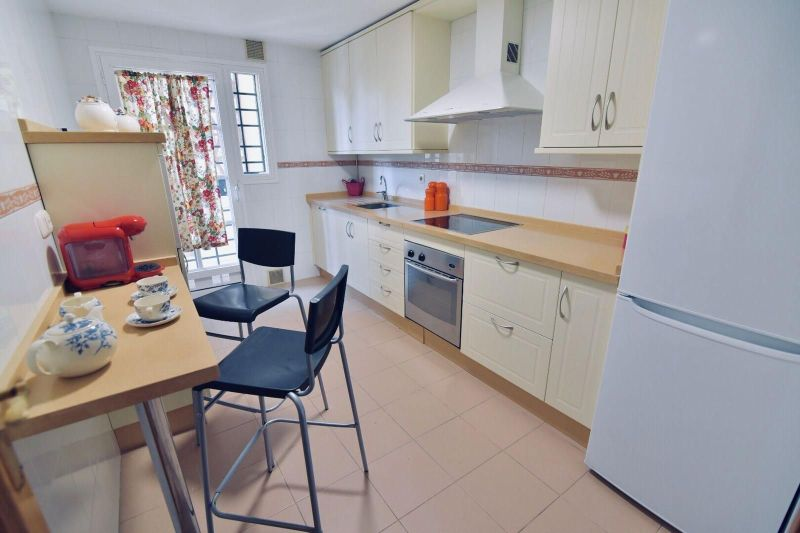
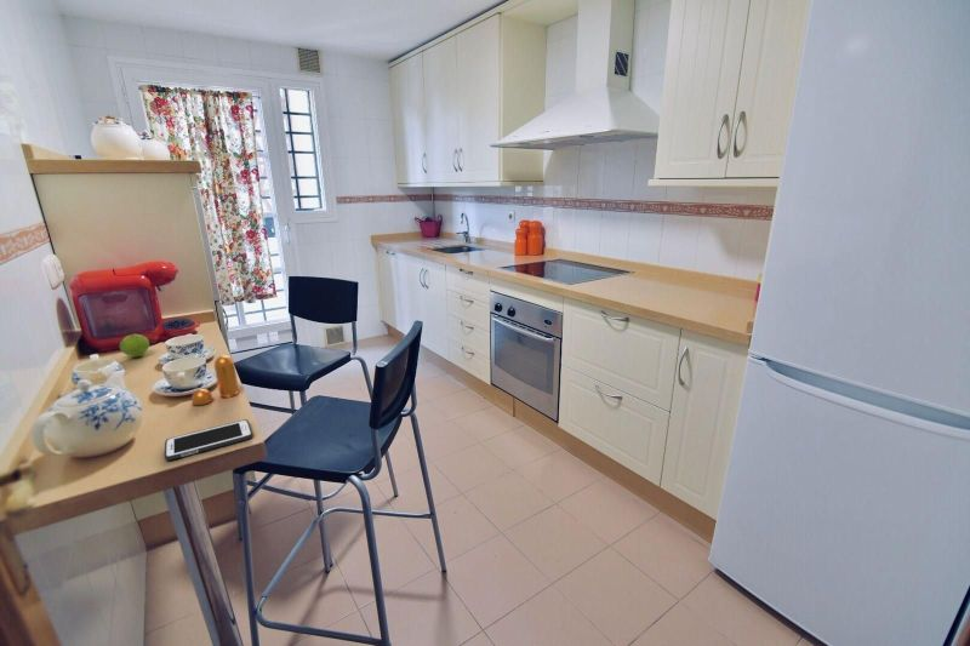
+ apple (133, 343)
+ pepper shaker (216, 377)
+ cell phone (210, 439)
